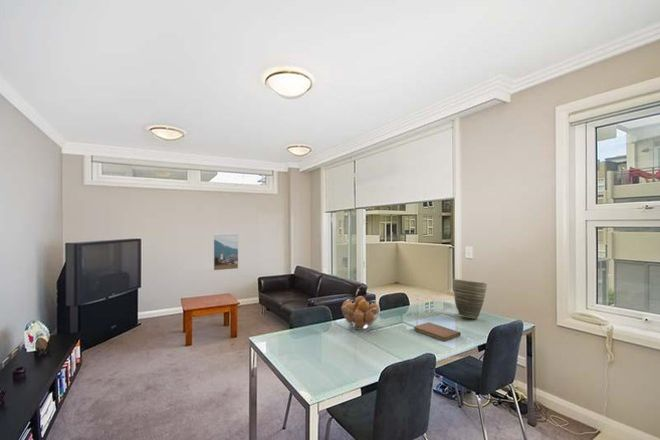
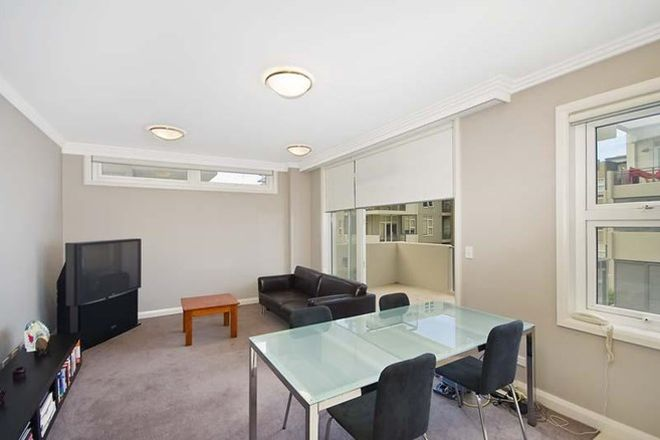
- notebook (436, 331)
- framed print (226, 251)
- fruit basket (360, 312)
- vase (469, 297)
